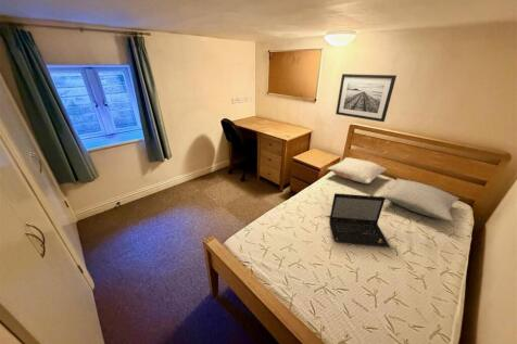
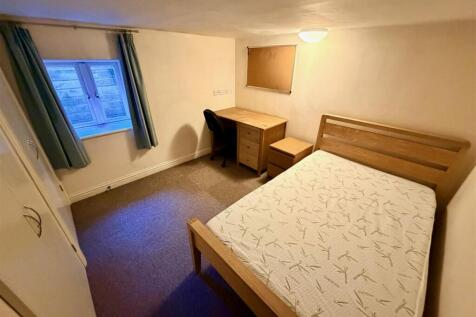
- pillow (419, 196)
- wall art (362, 97)
- pillow (356, 169)
- laptop (360, 219)
